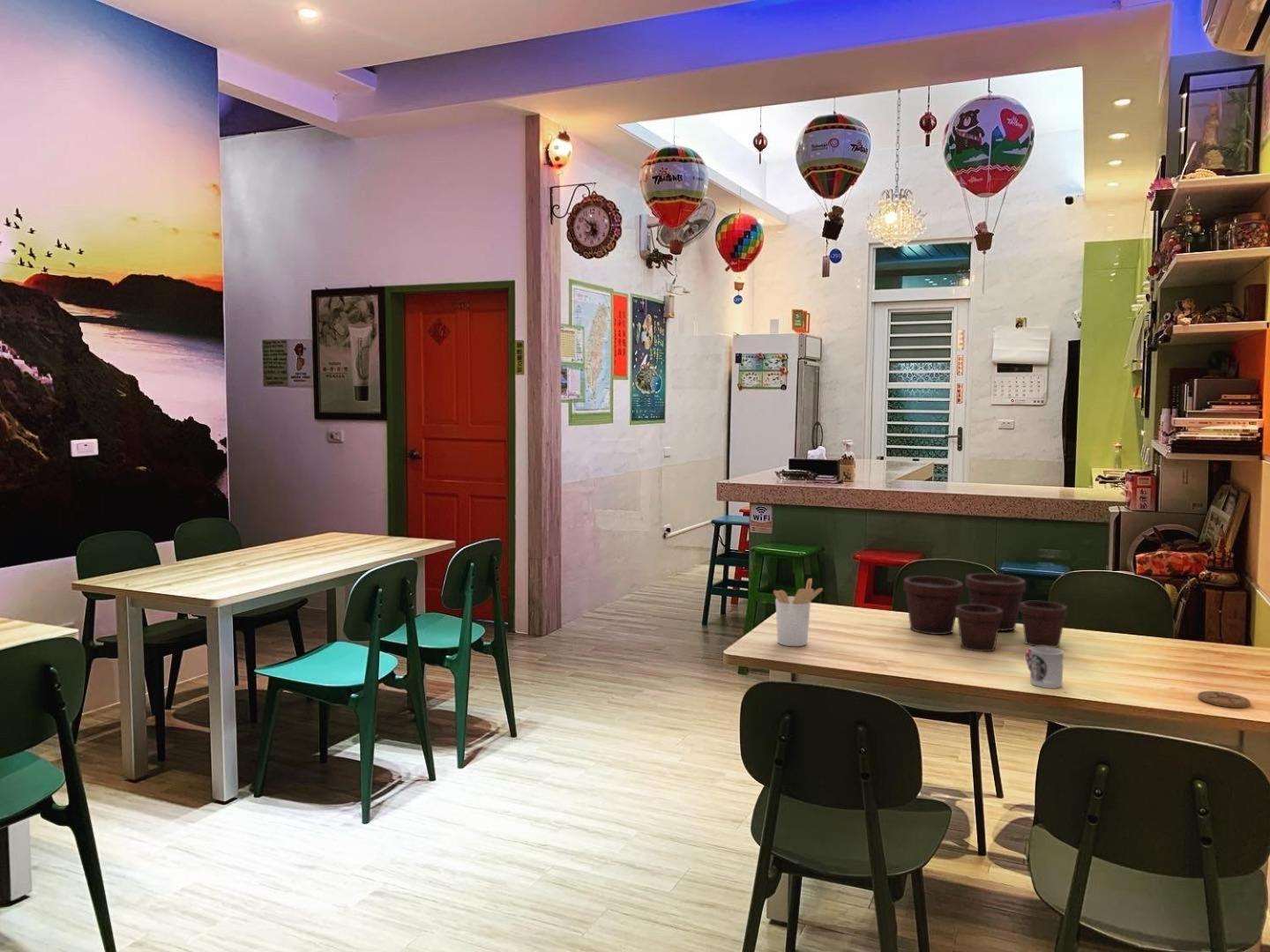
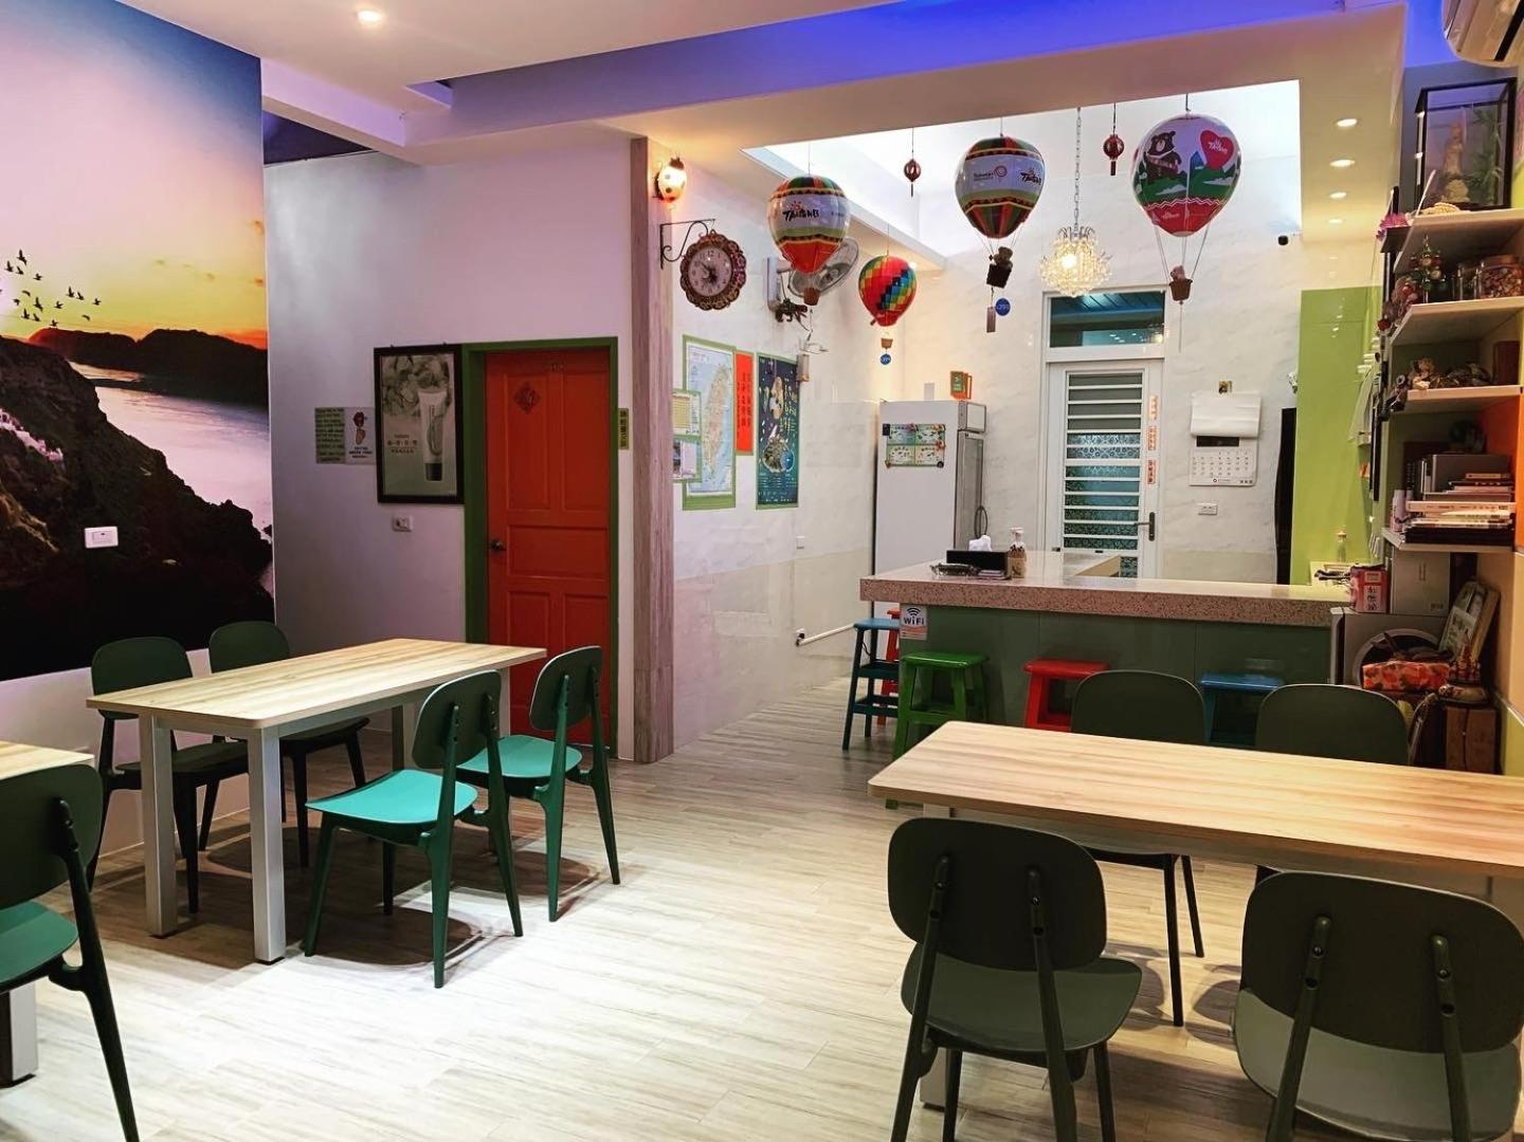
- cup (1042, 665)
- flower pot (982, 611)
- utensil holder (798, 613)
- coaster (1223, 699)
